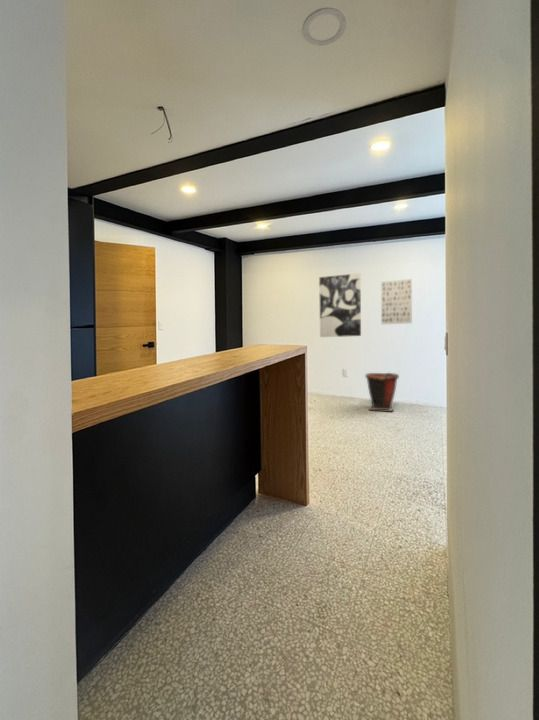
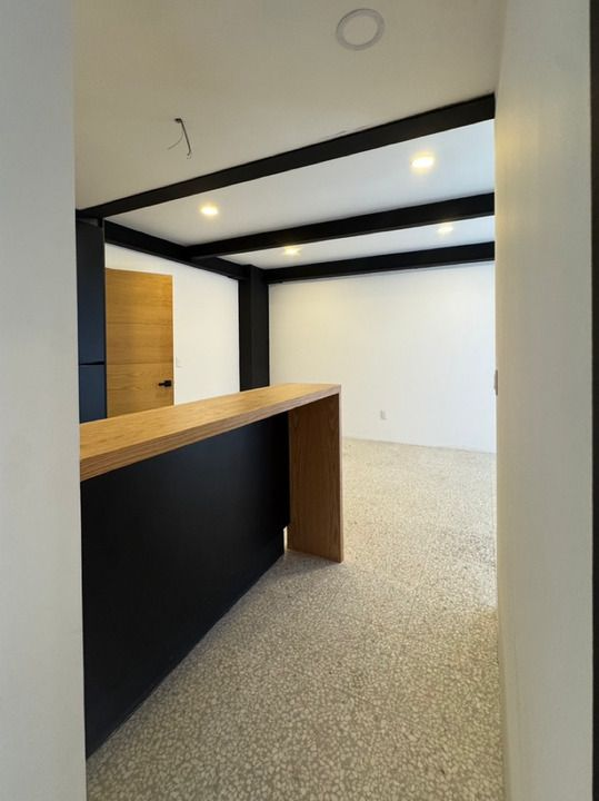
- wall art (339, 306)
- wall art (396, 302)
- trash can (382, 389)
